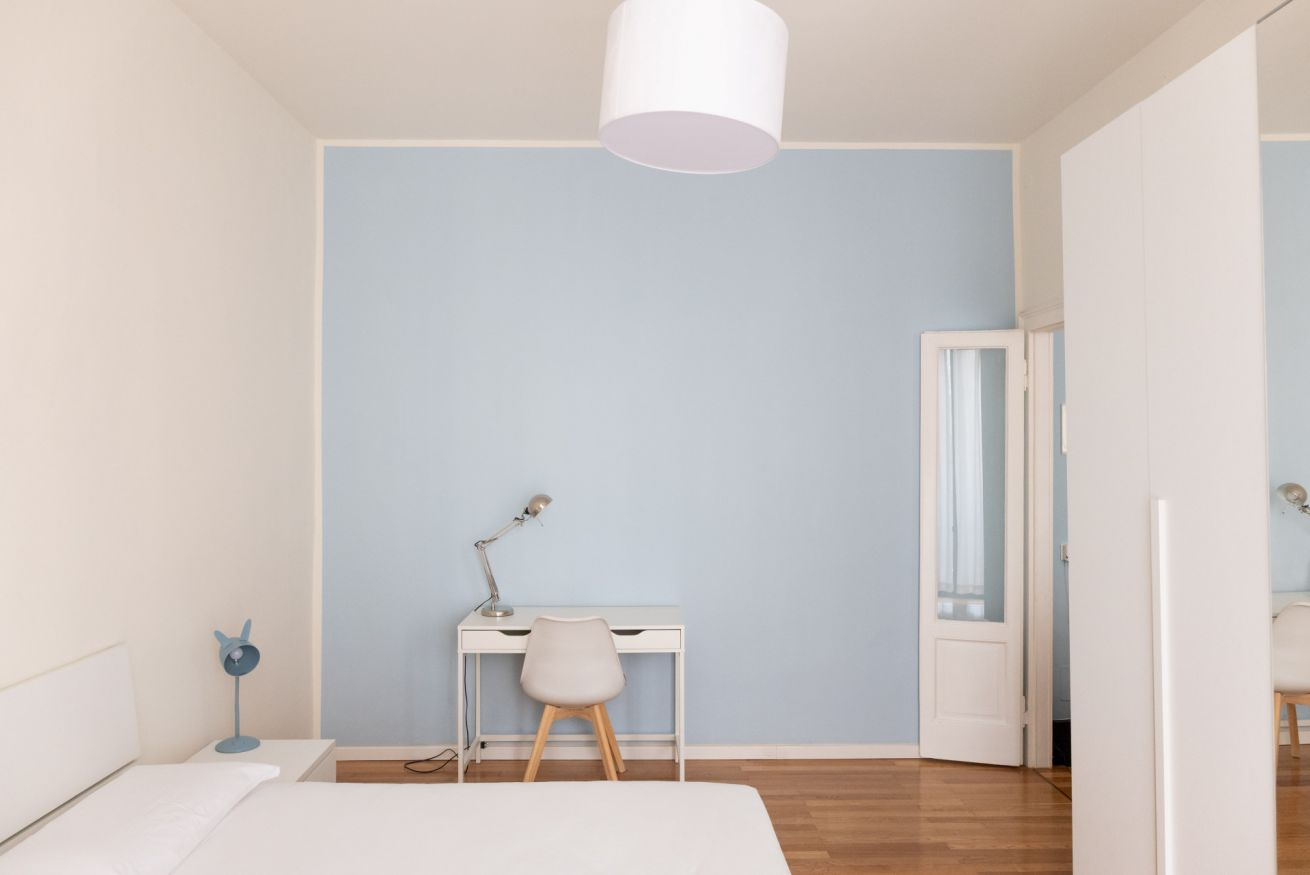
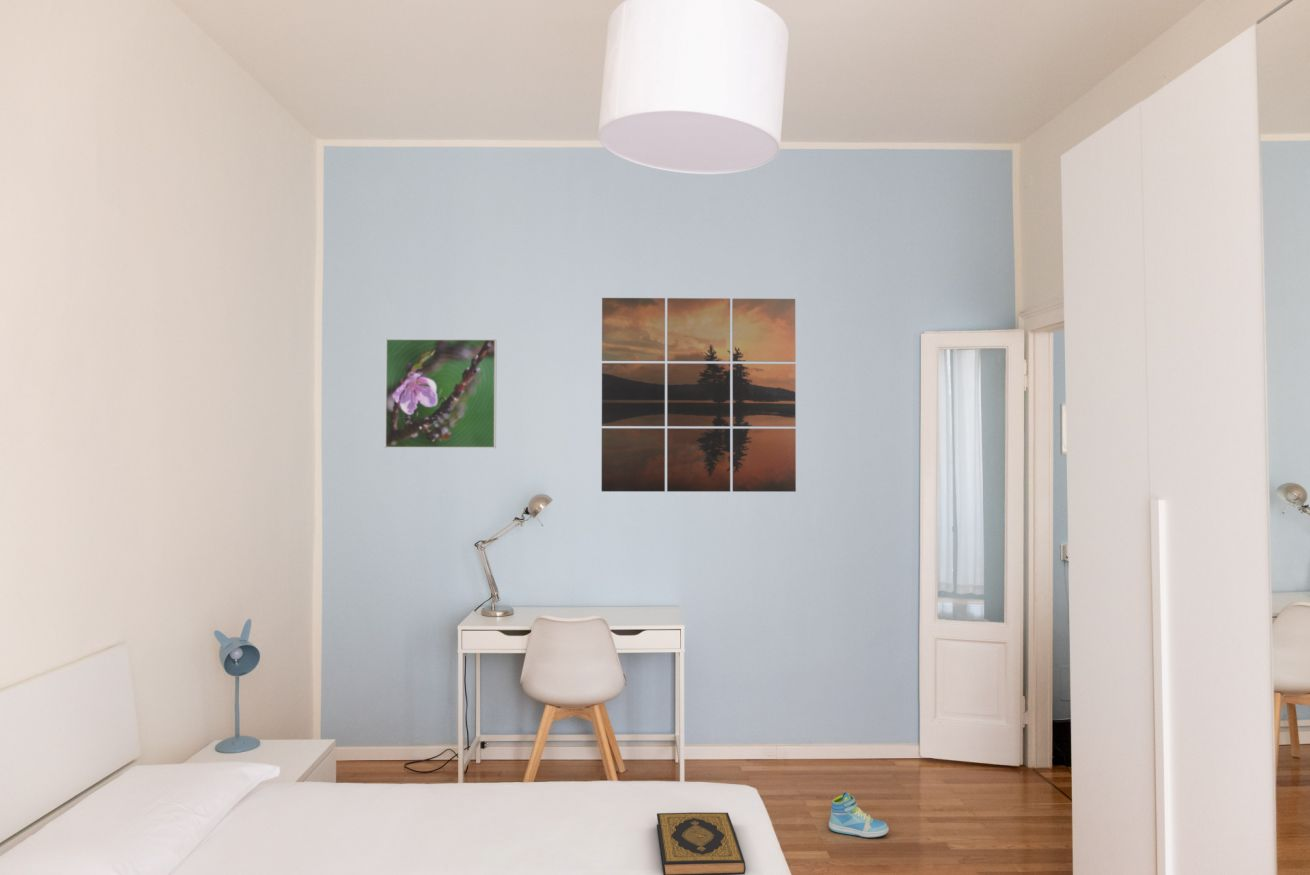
+ sneaker (858, 813)
+ wall art (698, 394)
+ hardback book (698, 842)
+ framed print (441, 393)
